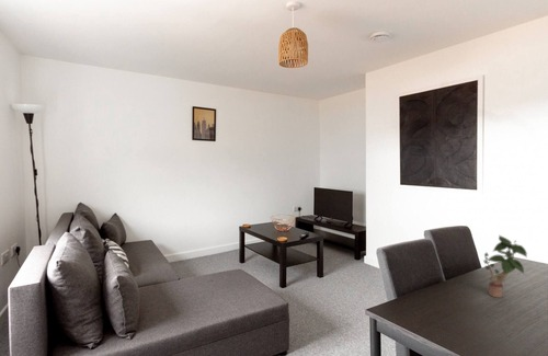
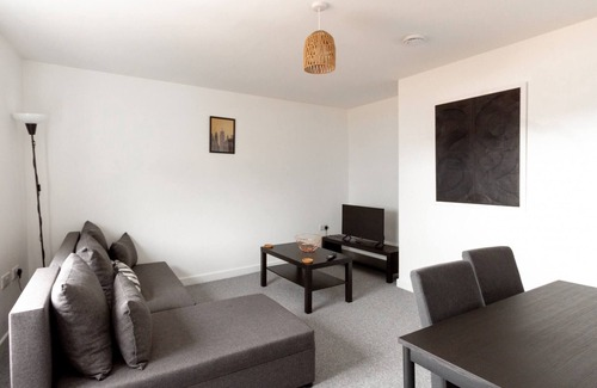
- potted plant (510, 265)
